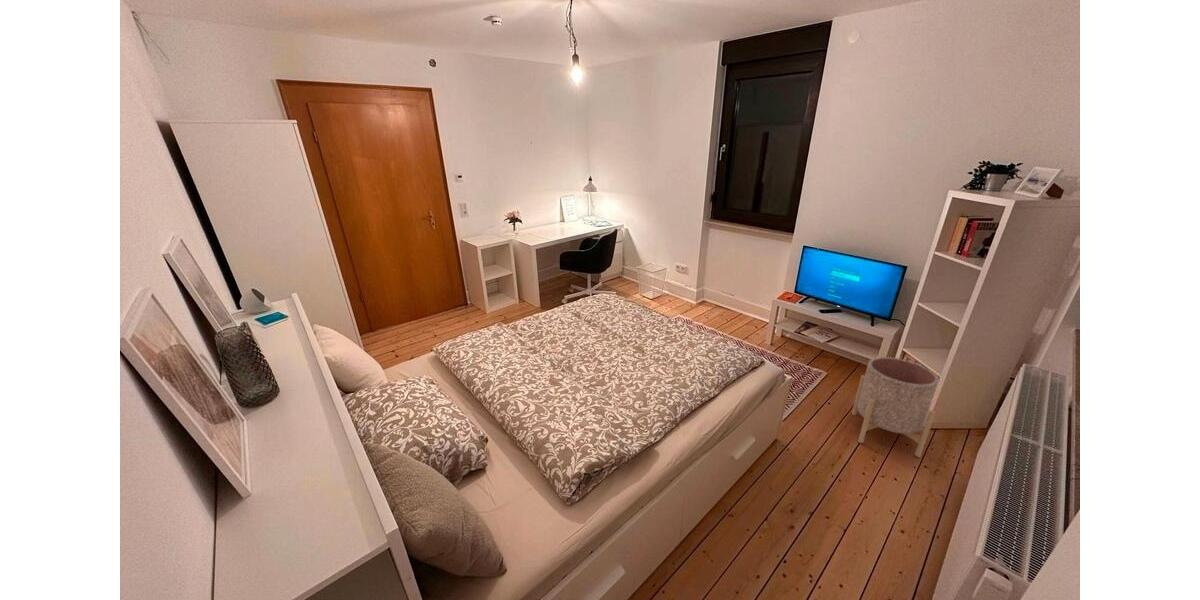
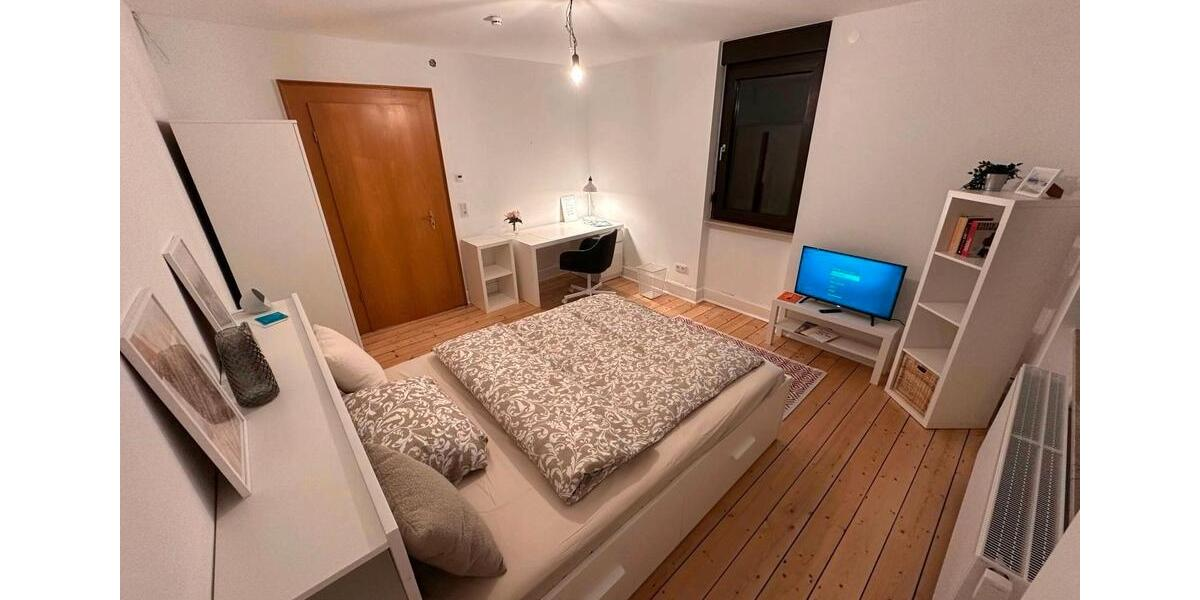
- planter (892, 403)
